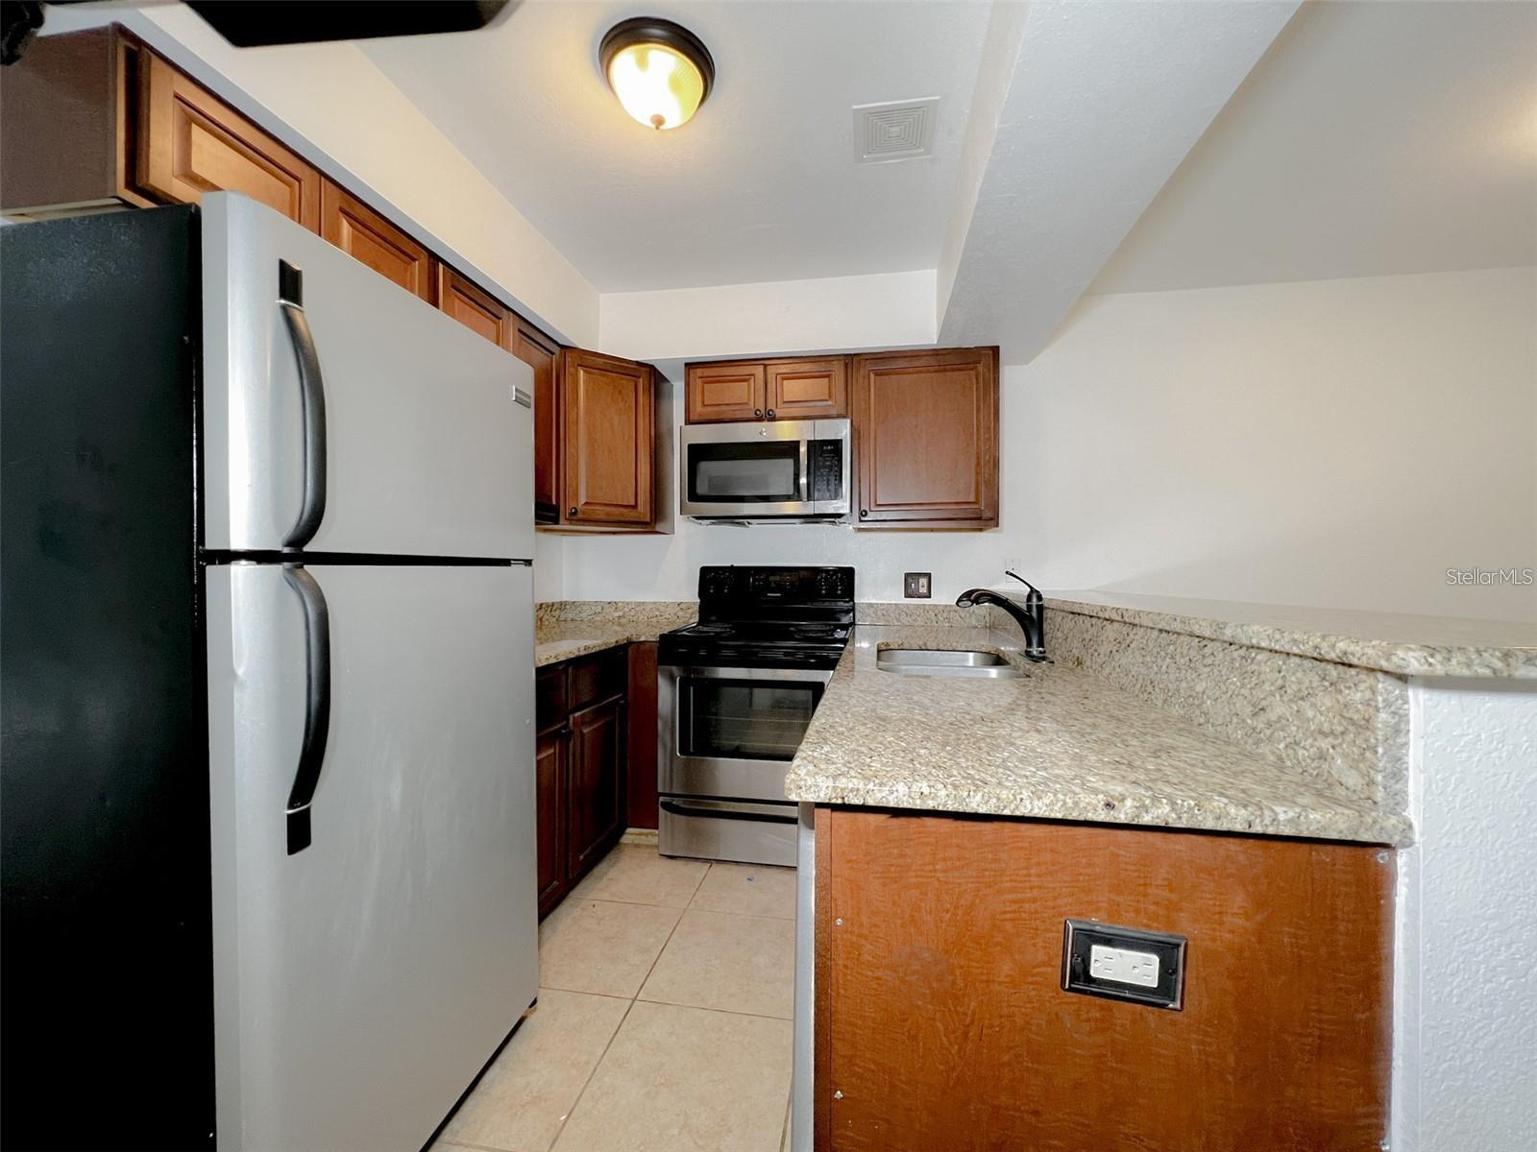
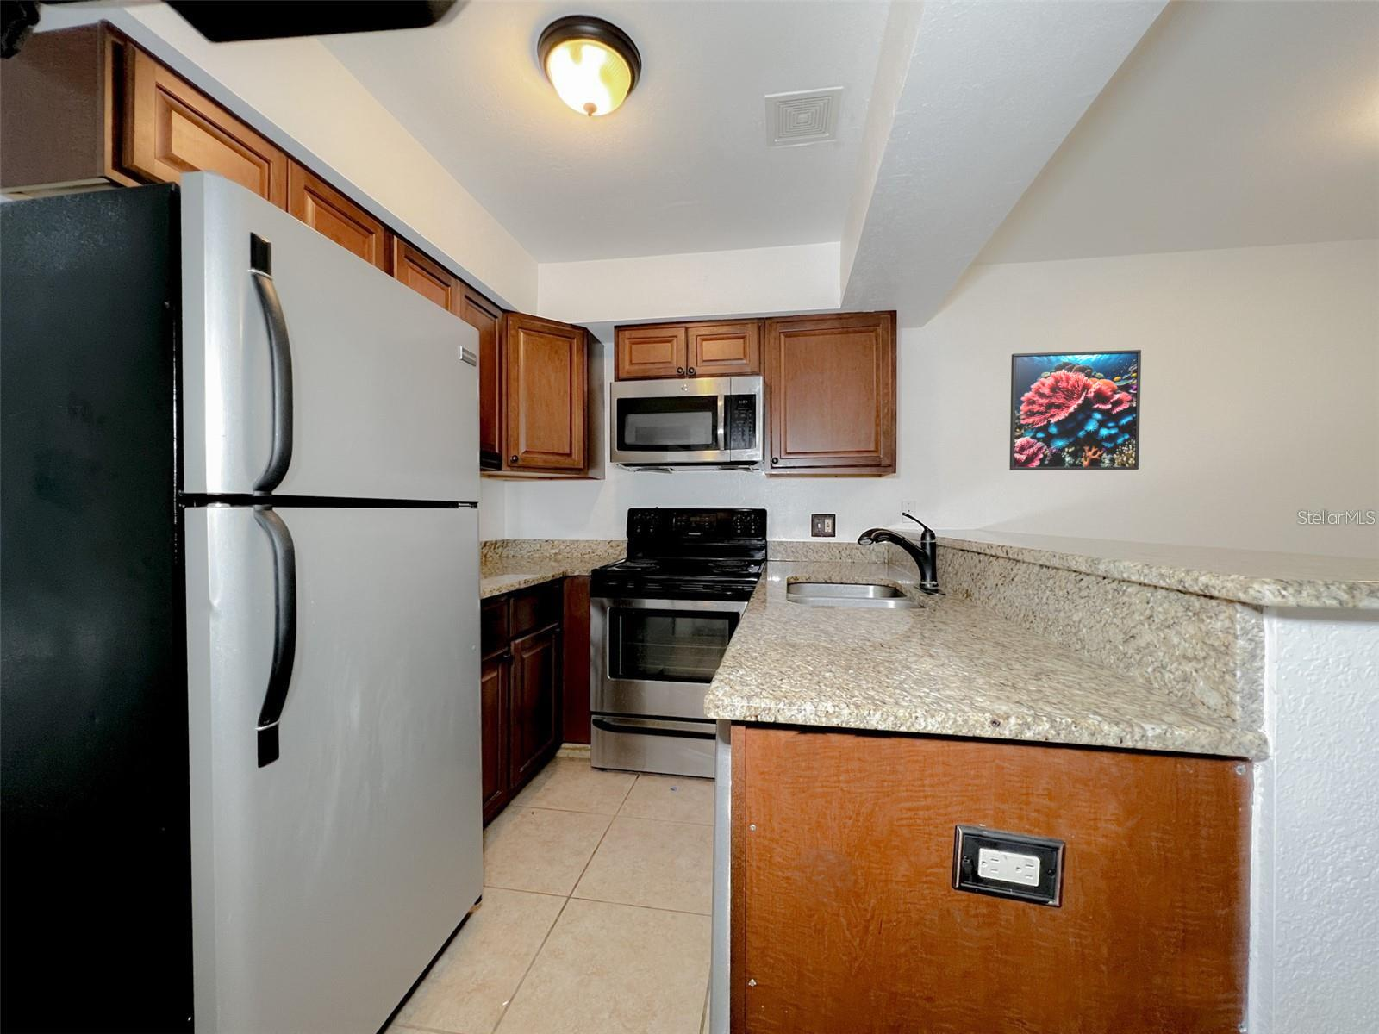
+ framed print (1074, 411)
